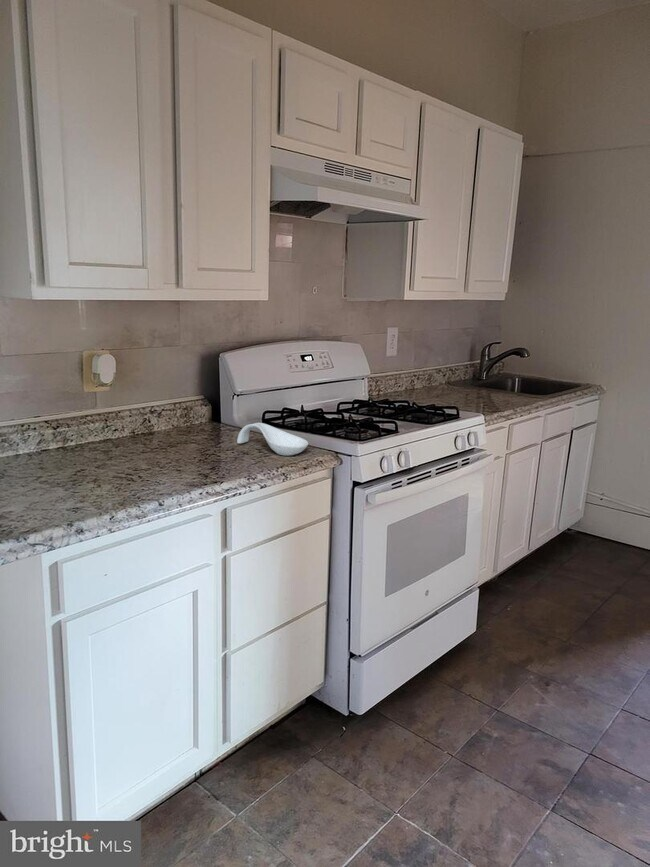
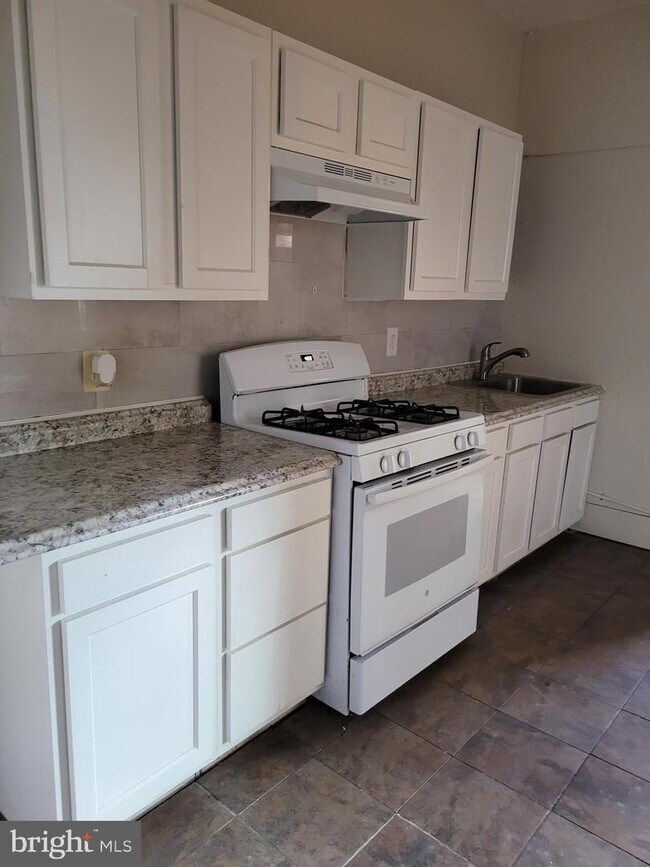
- spoon rest (271, 438)
